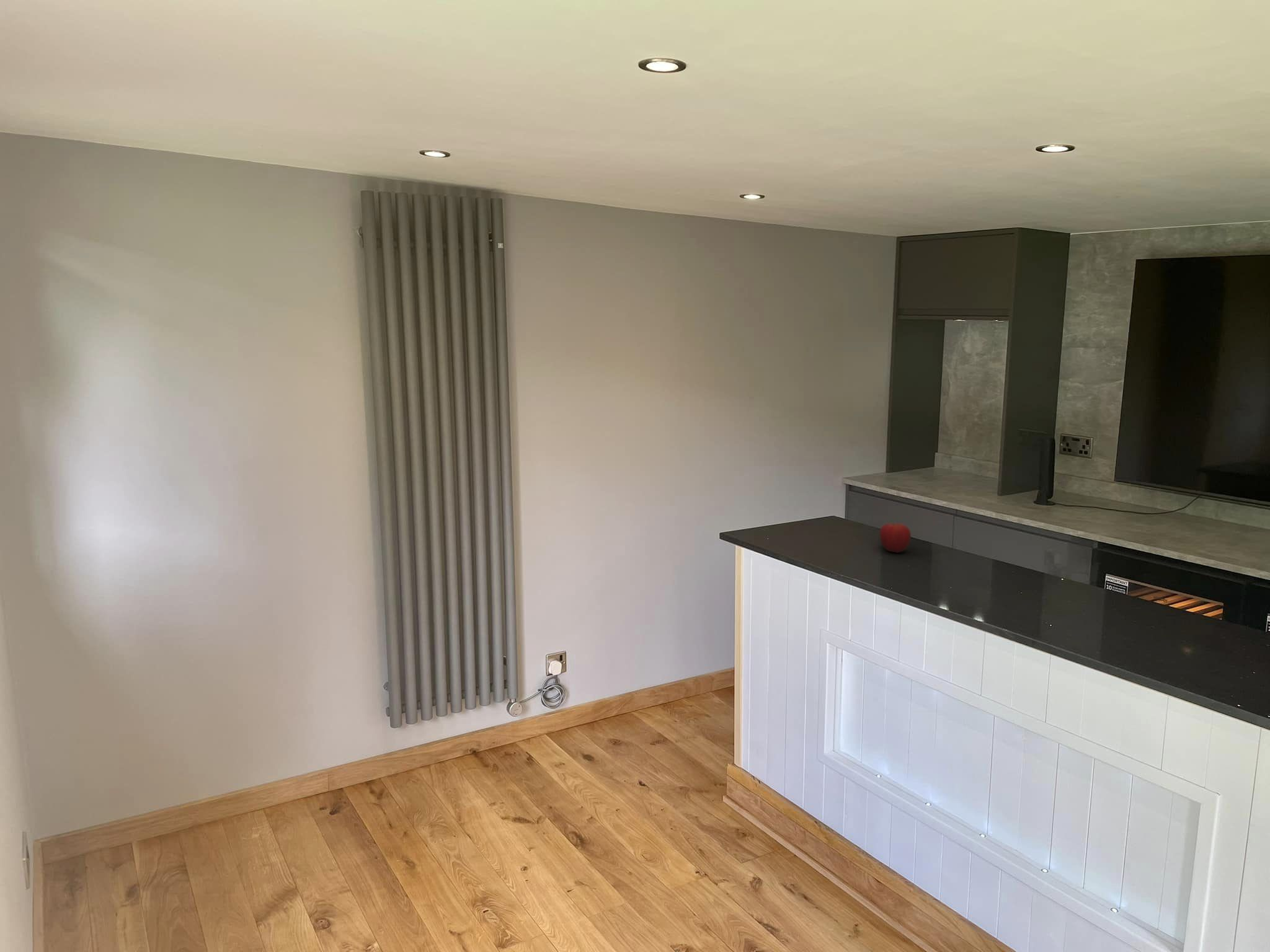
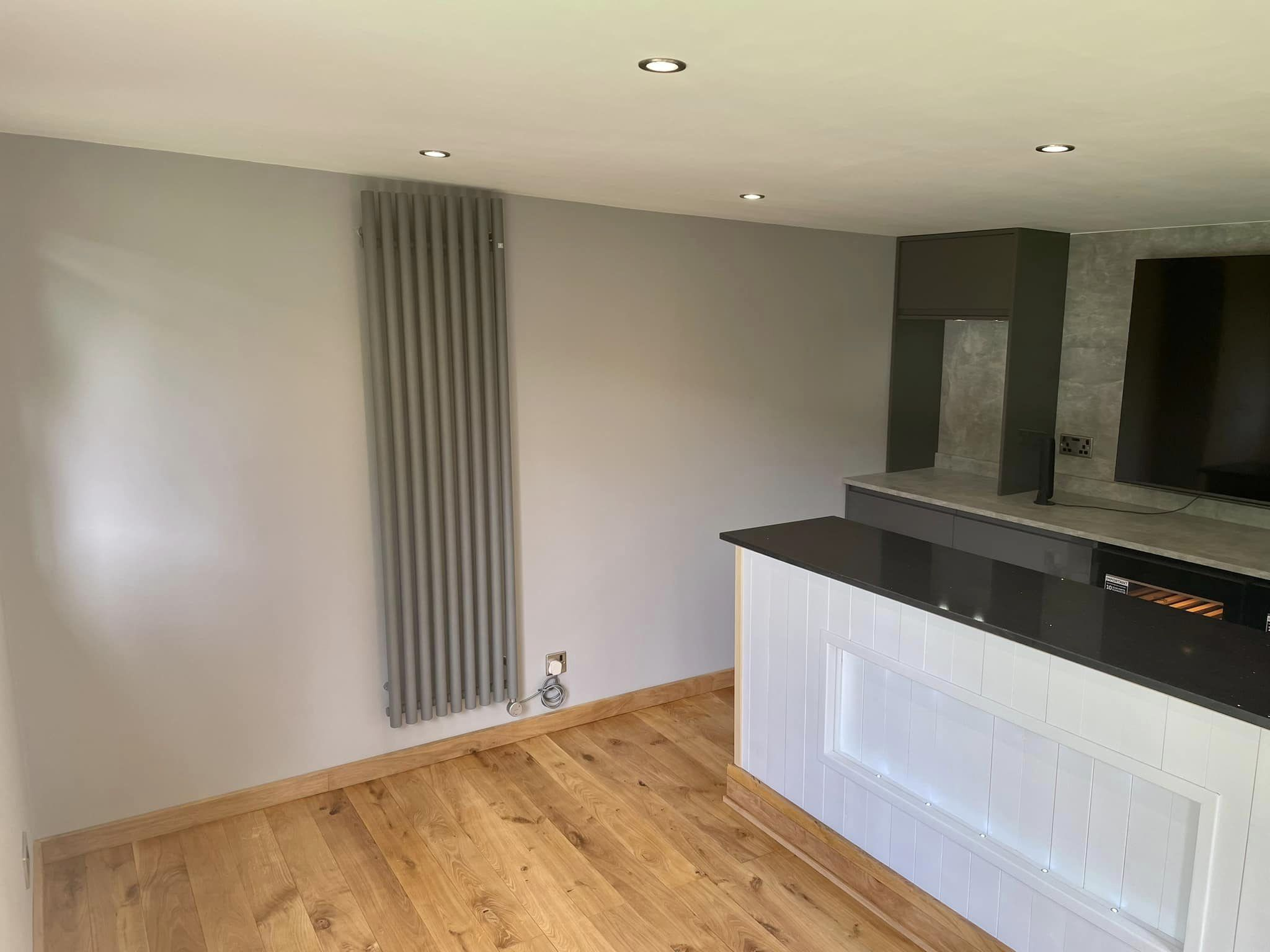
- fruit (895, 536)
